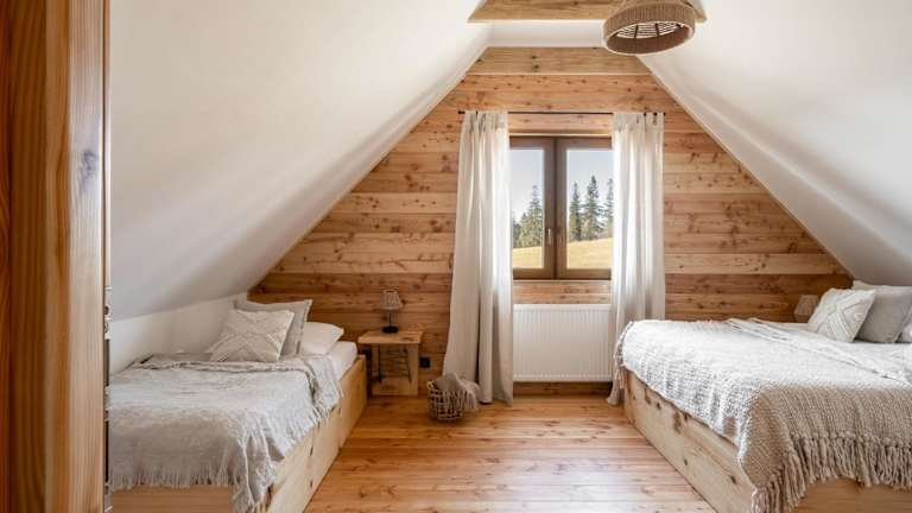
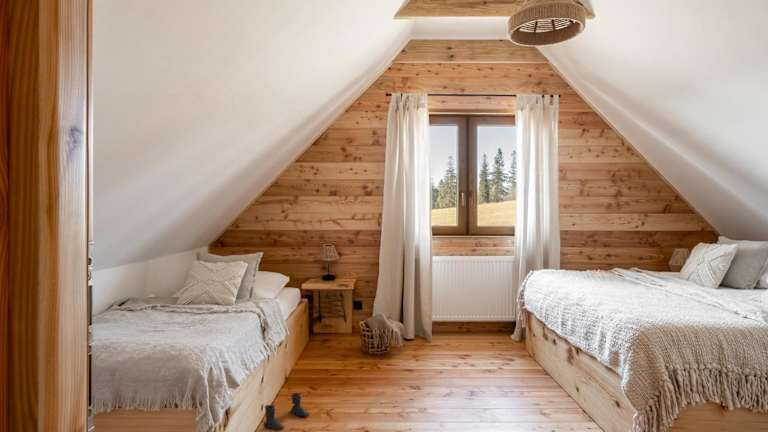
+ boots (290, 411)
